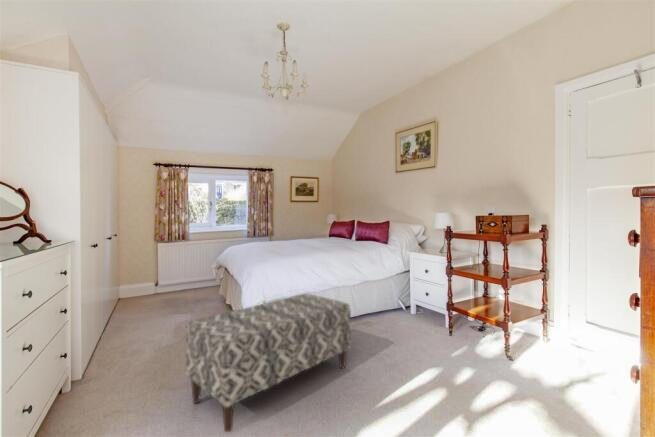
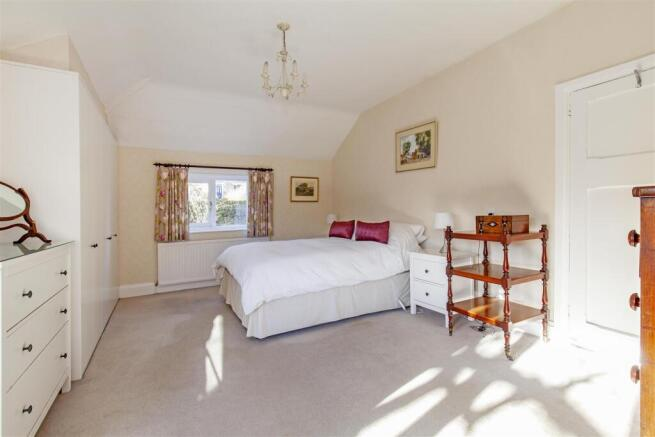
- bench (276, 347)
